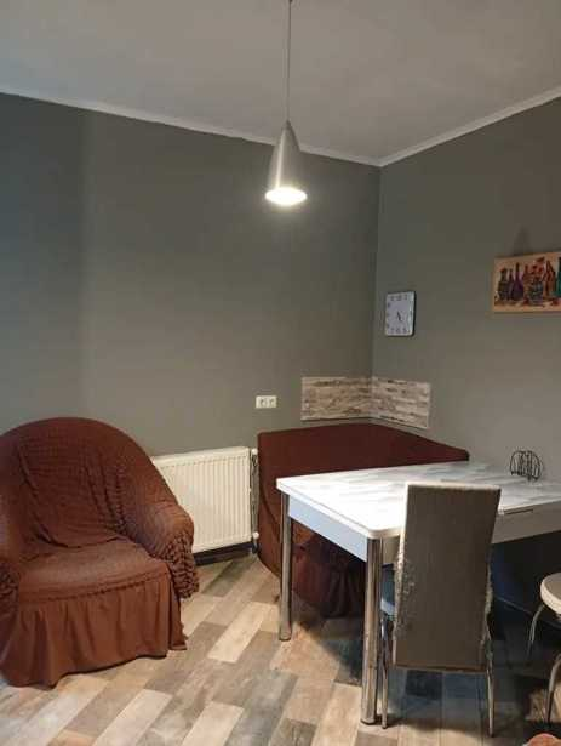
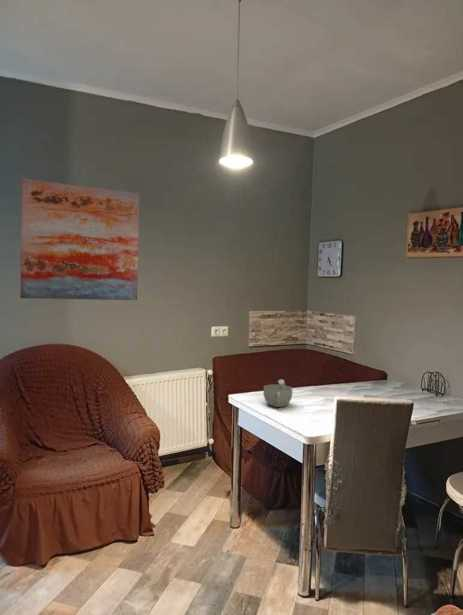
+ wall art (82, 243)
+ cup (278, 391)
